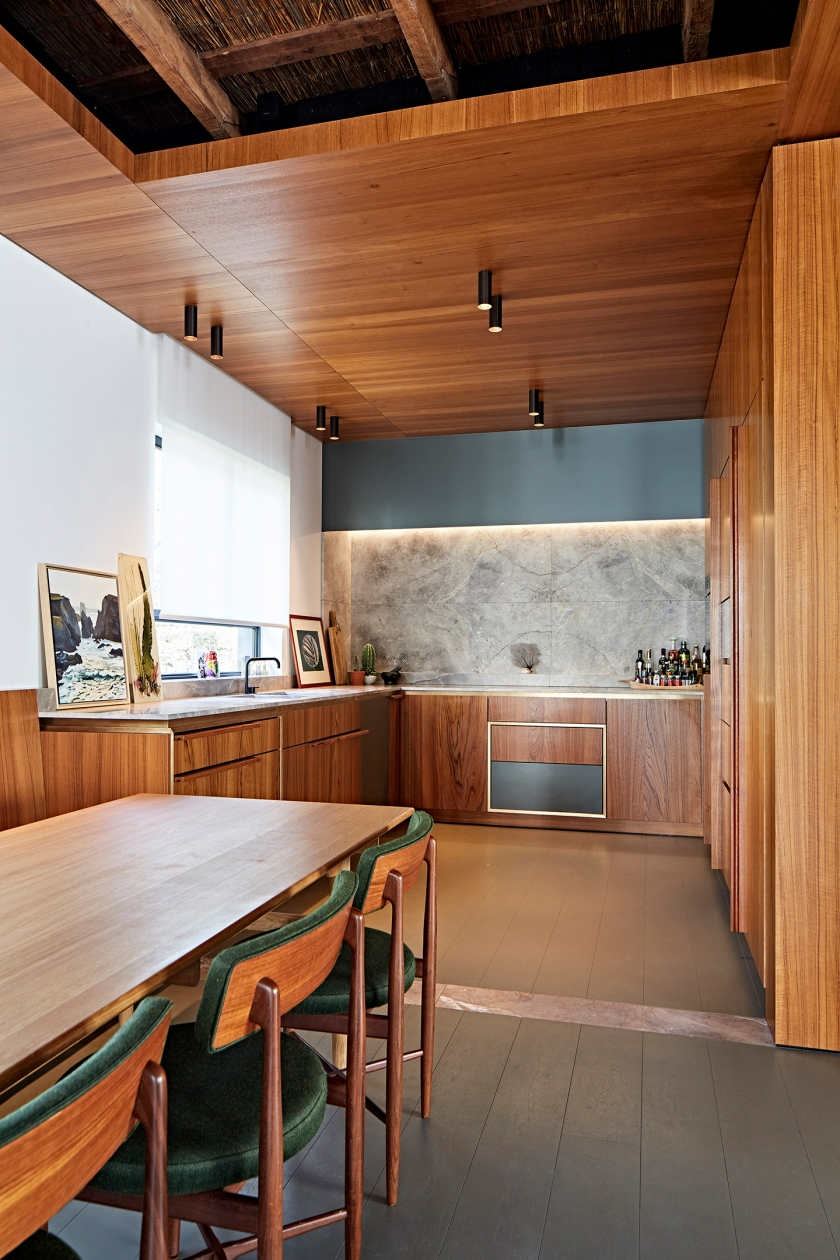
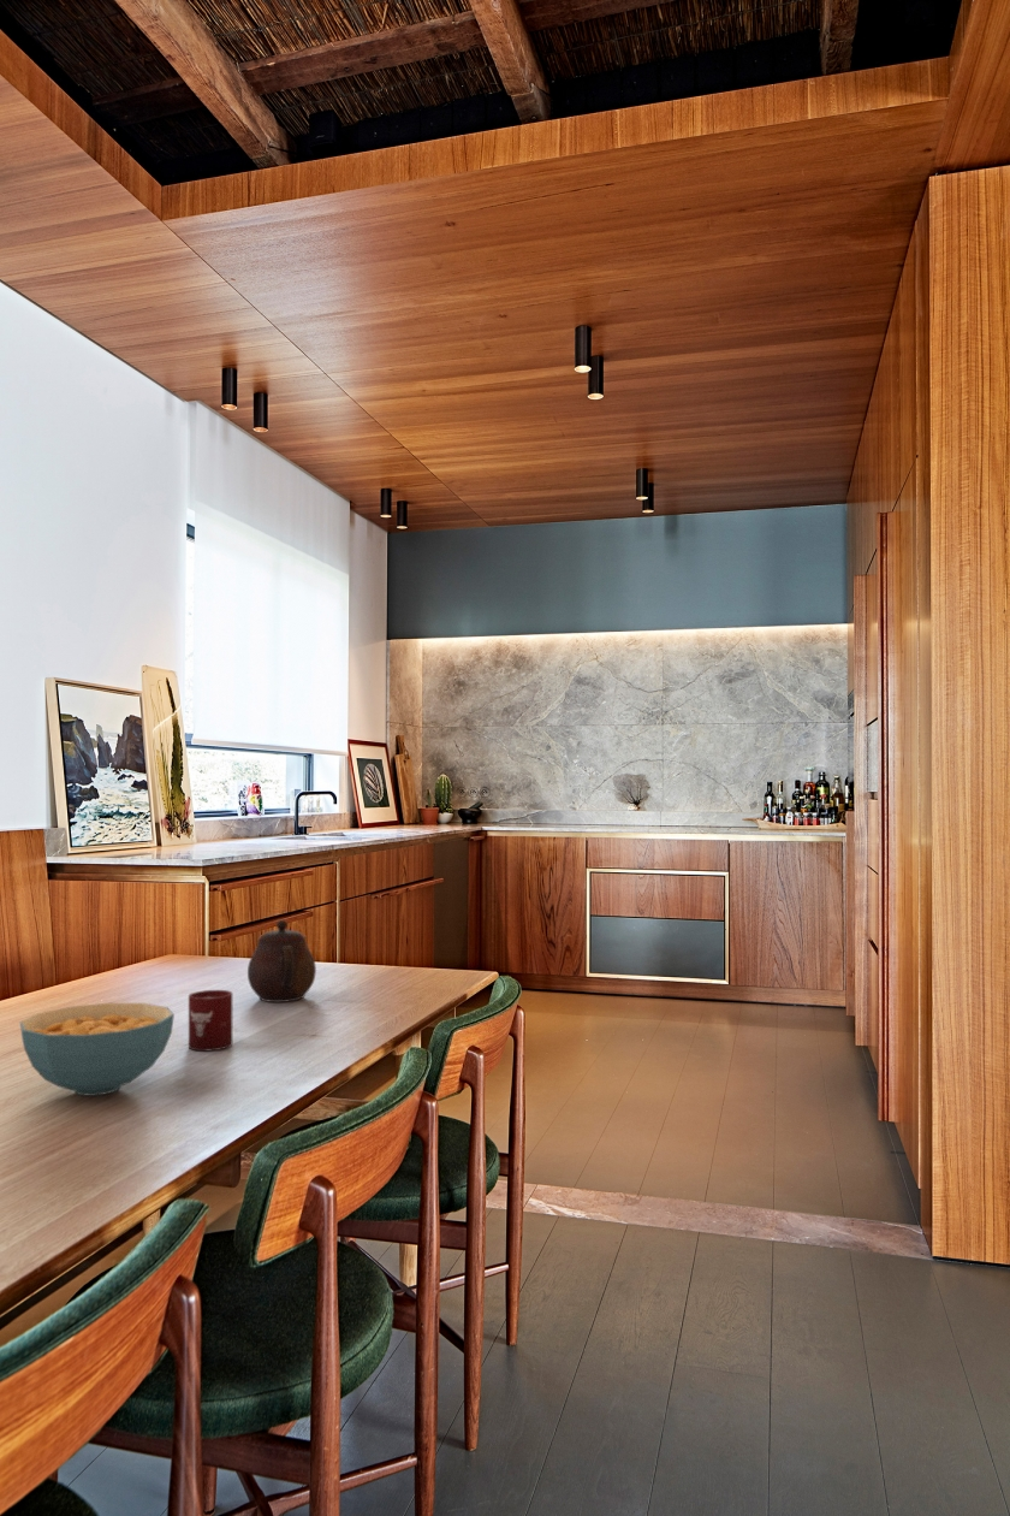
+ cereal bowl (97, 1053)
+ cup (213, 1017)
+ teapot (281, 959)
